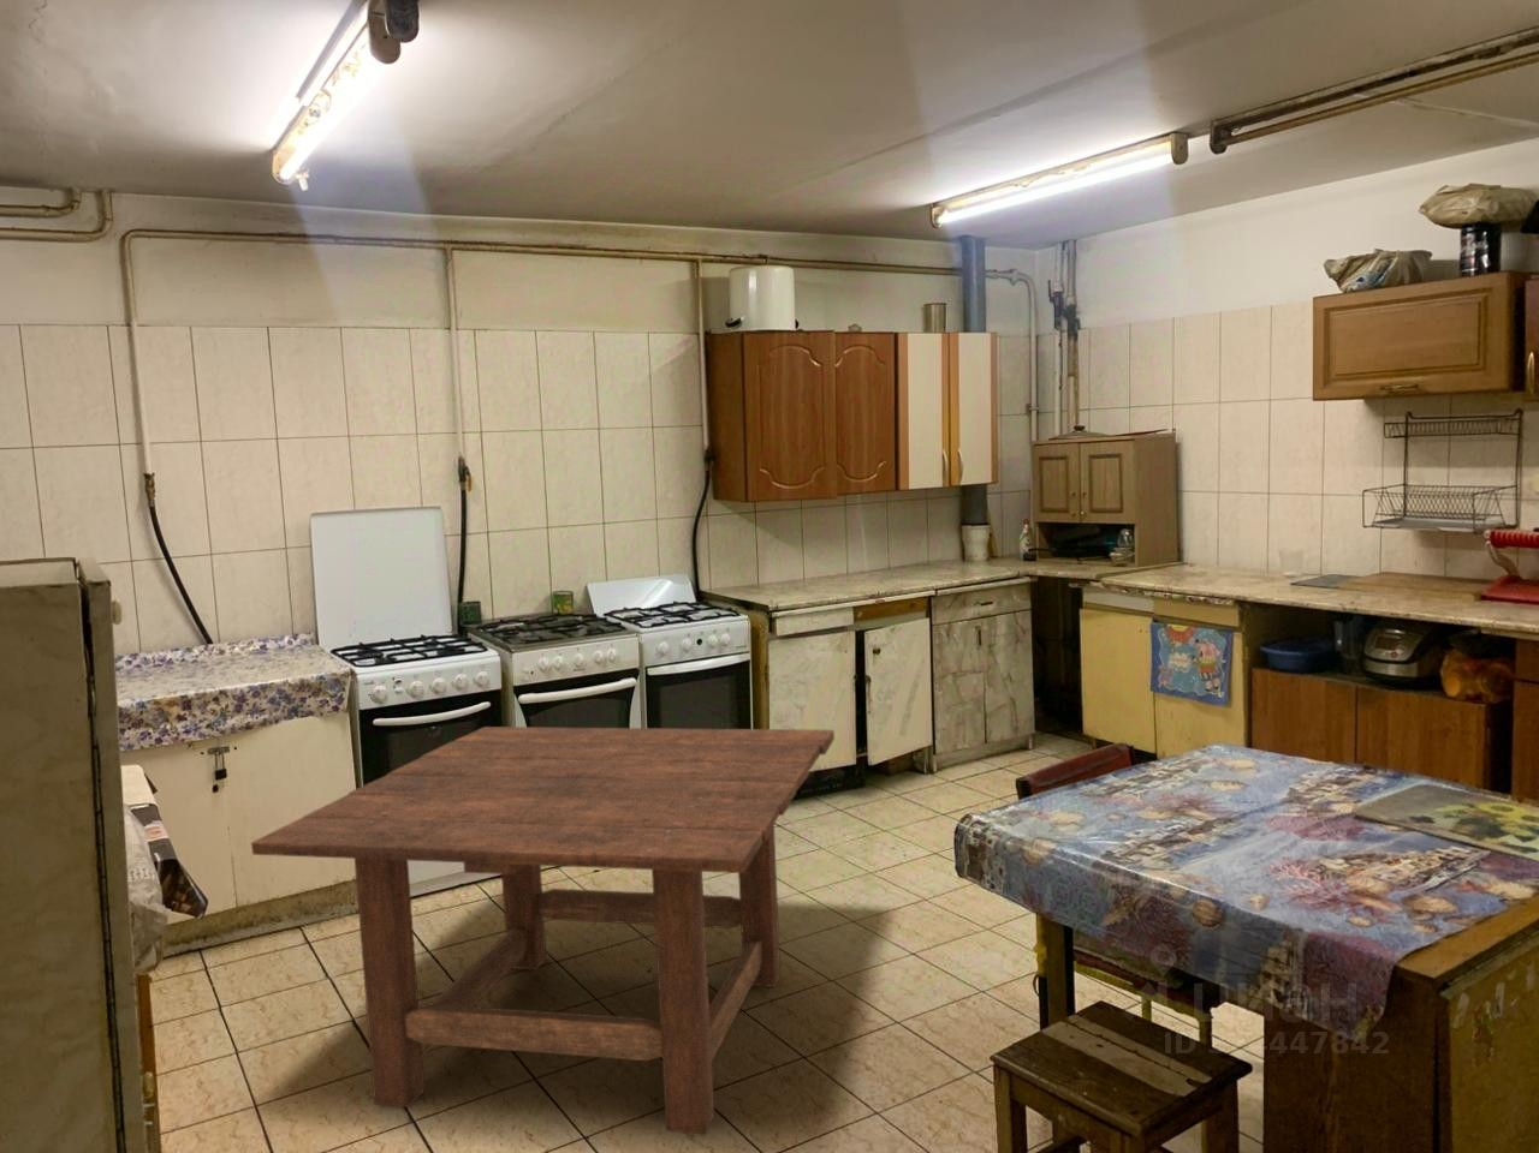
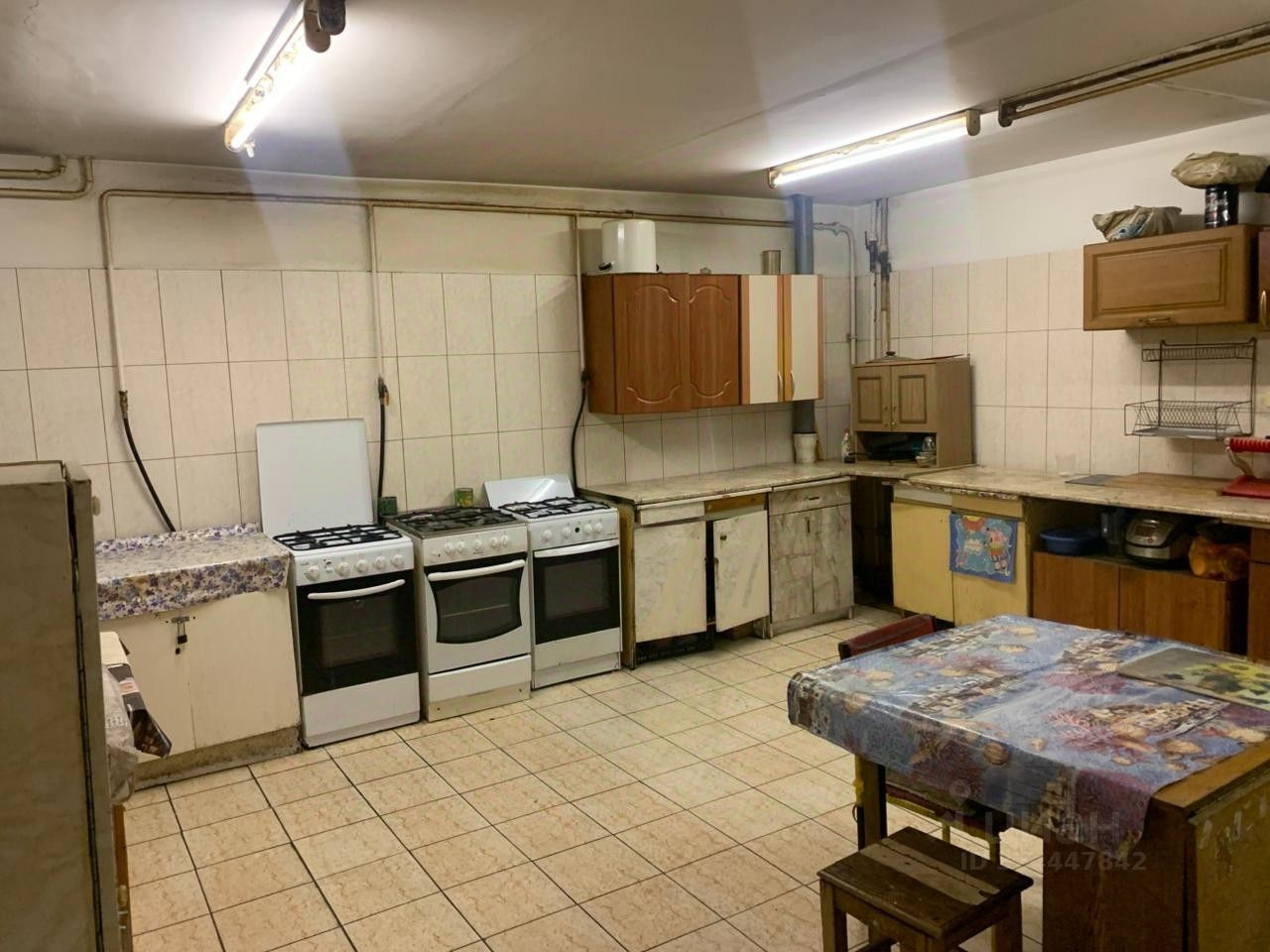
- dining table (590, 905)
